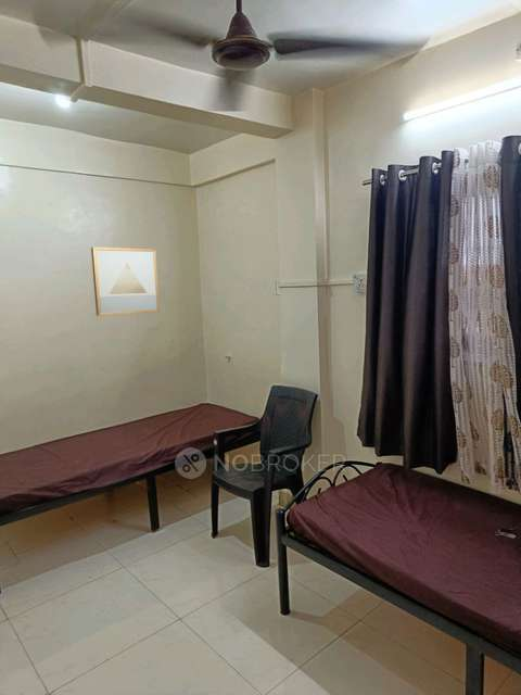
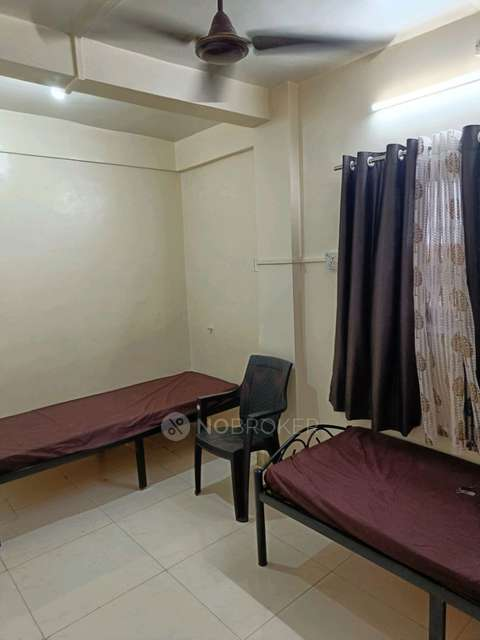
- wall art (126, 281)
